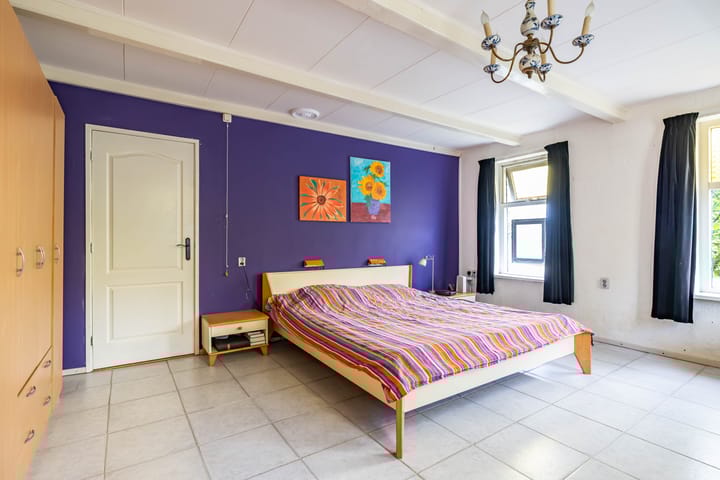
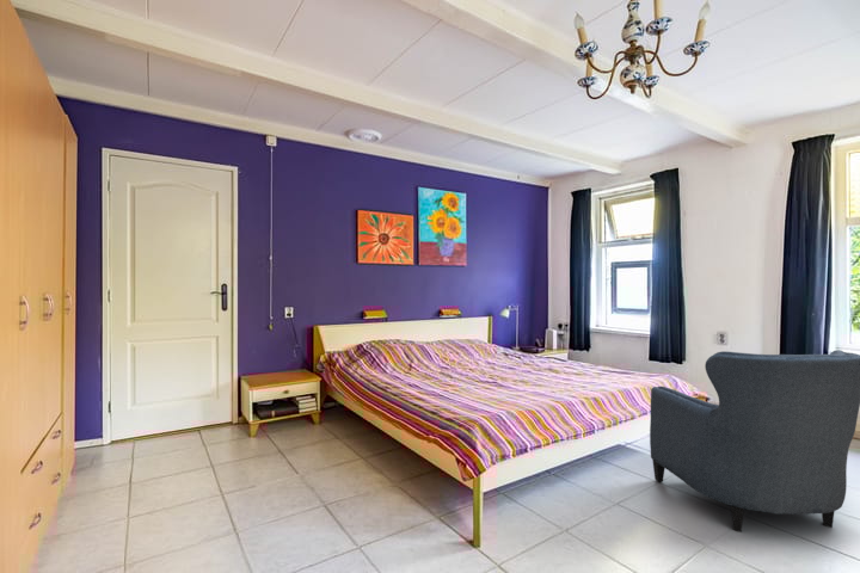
+ armchair (752, 426)
